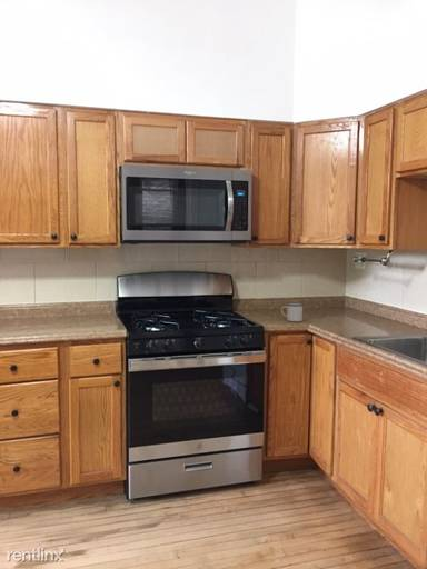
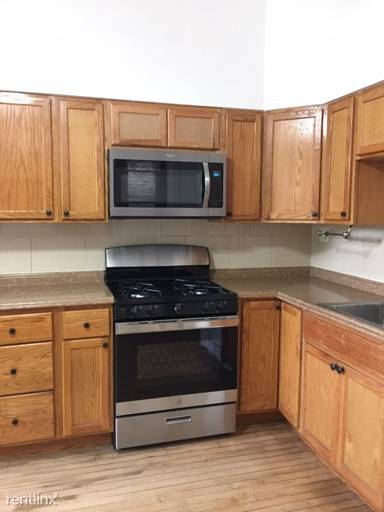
- mug (291, 311)
